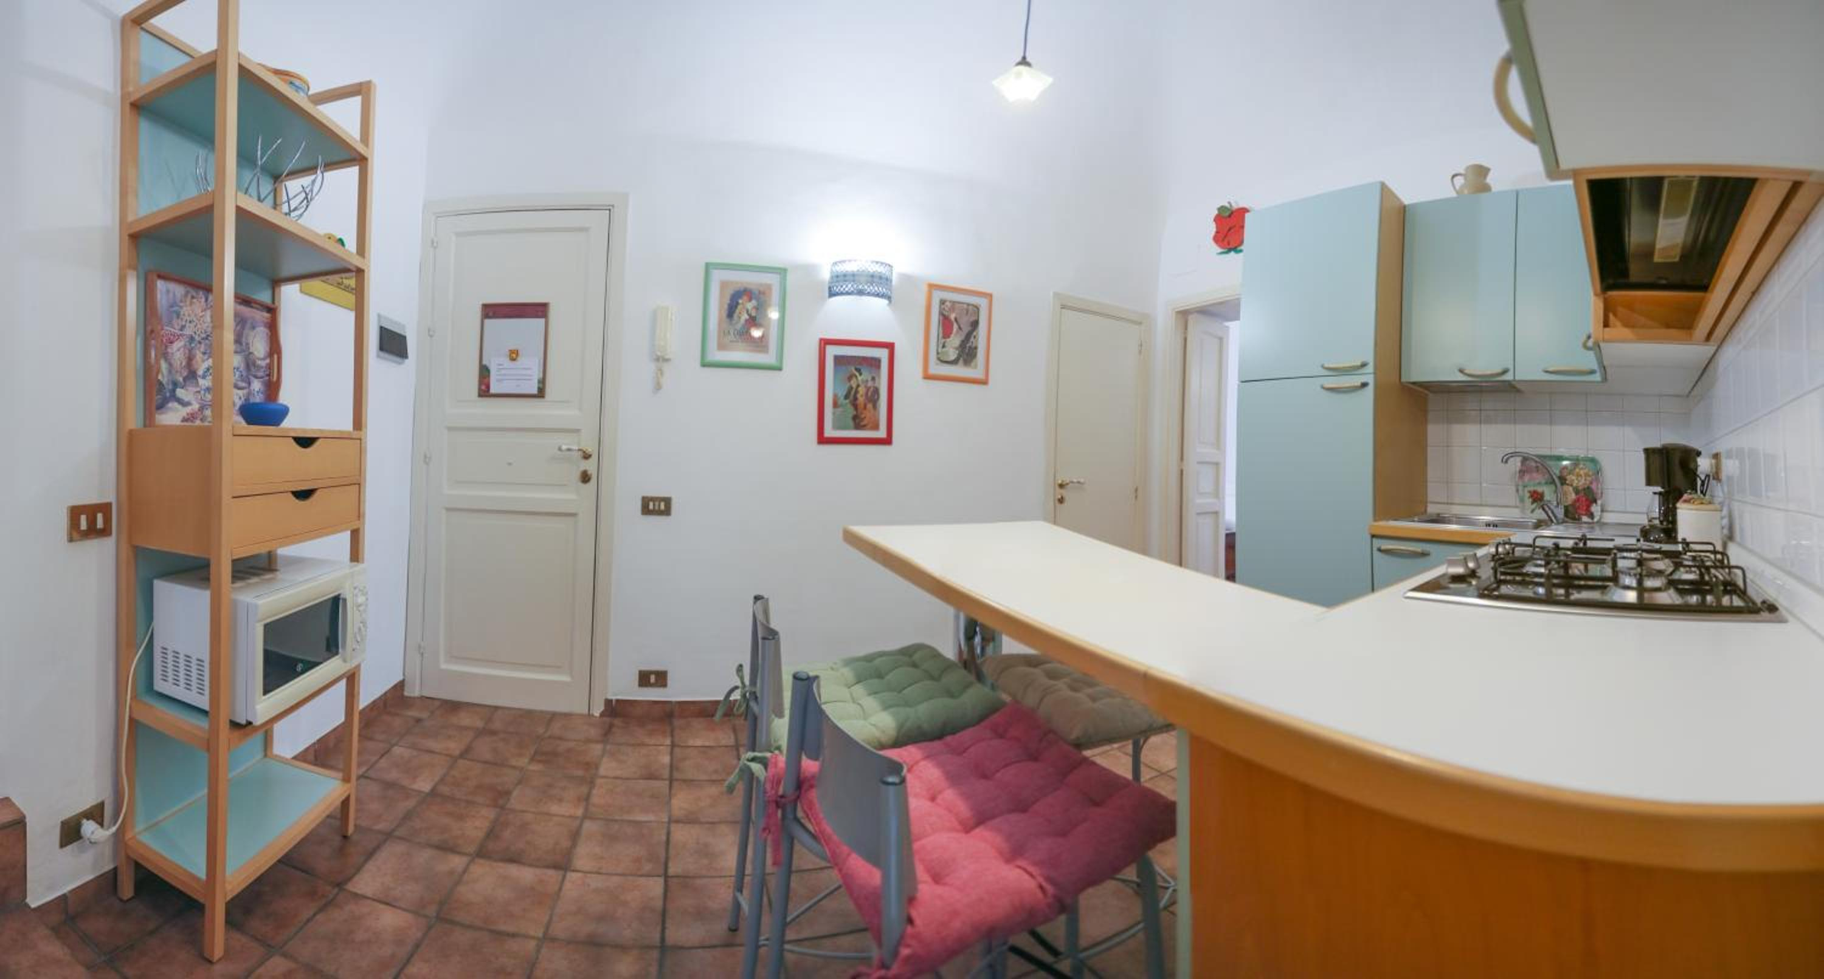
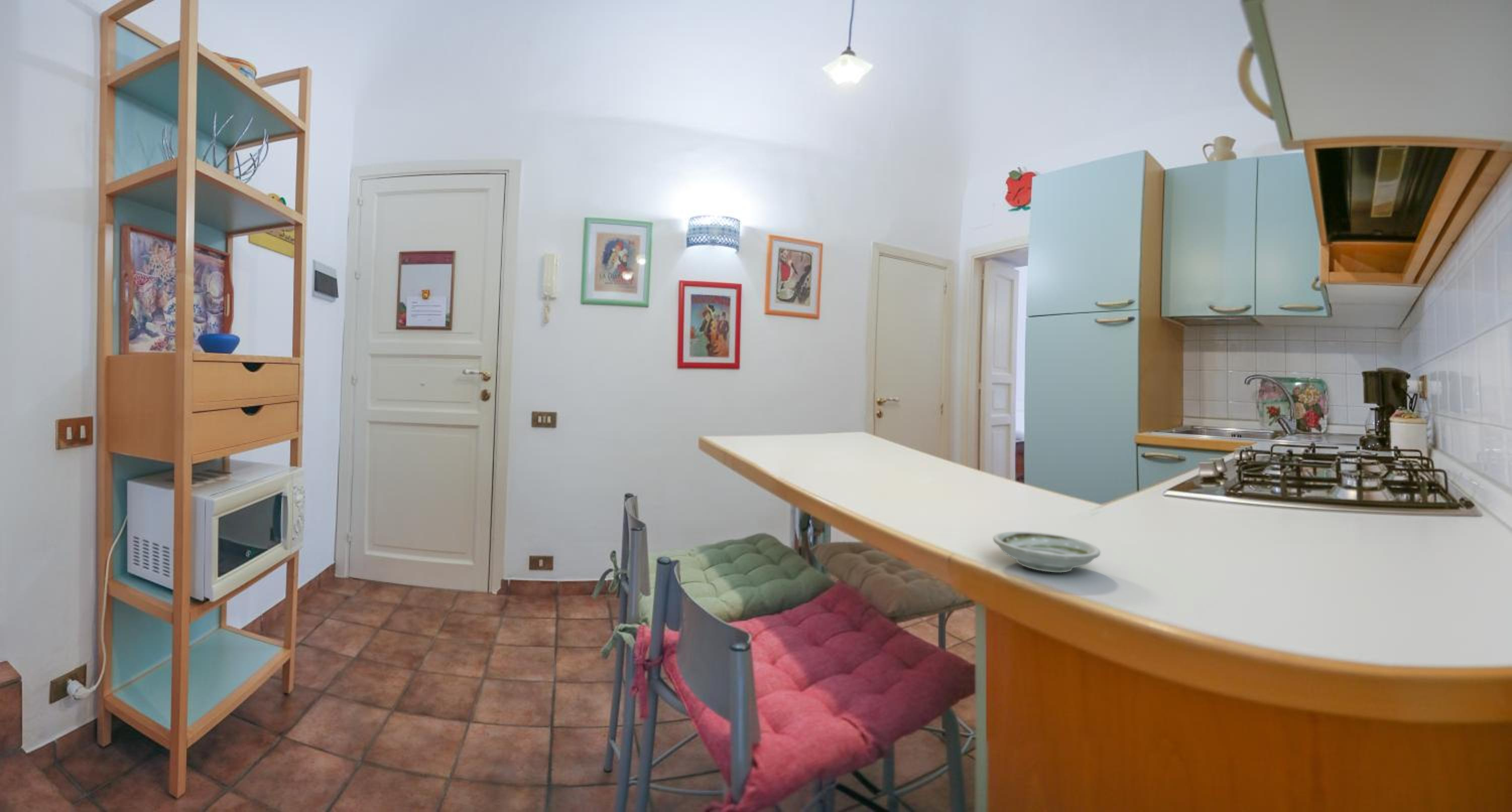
+ saucer (1044, 553)
